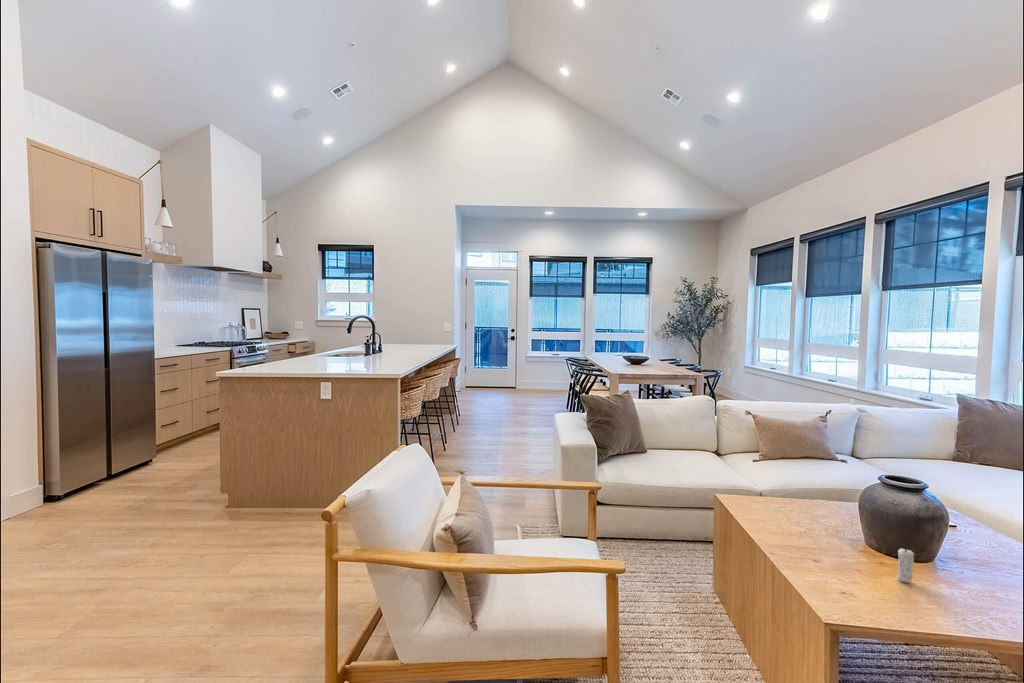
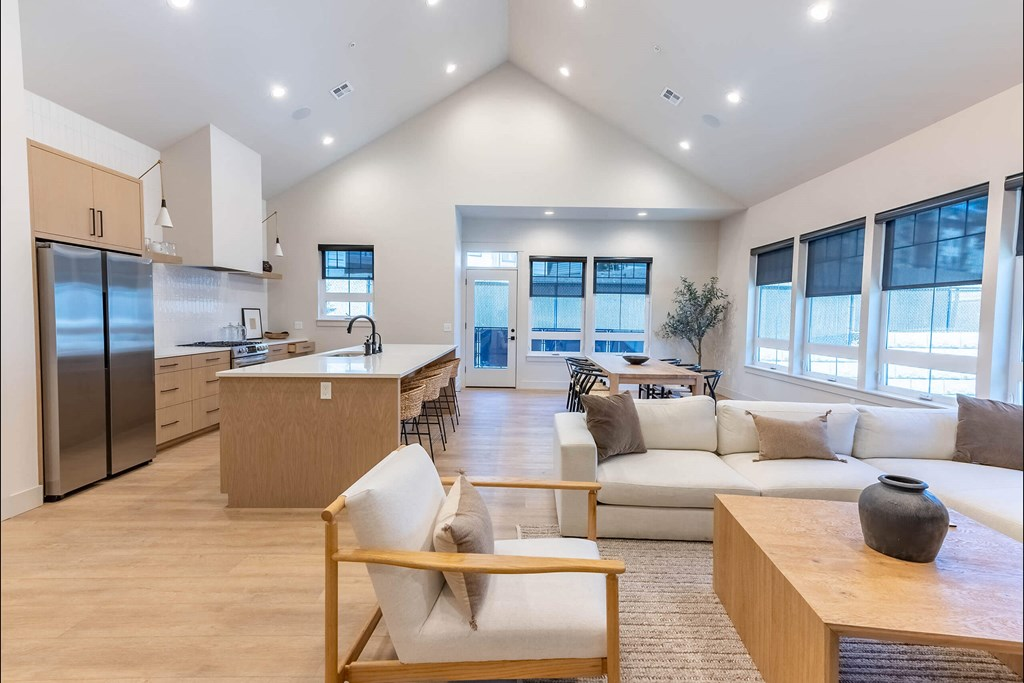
- candle (905, 562)
